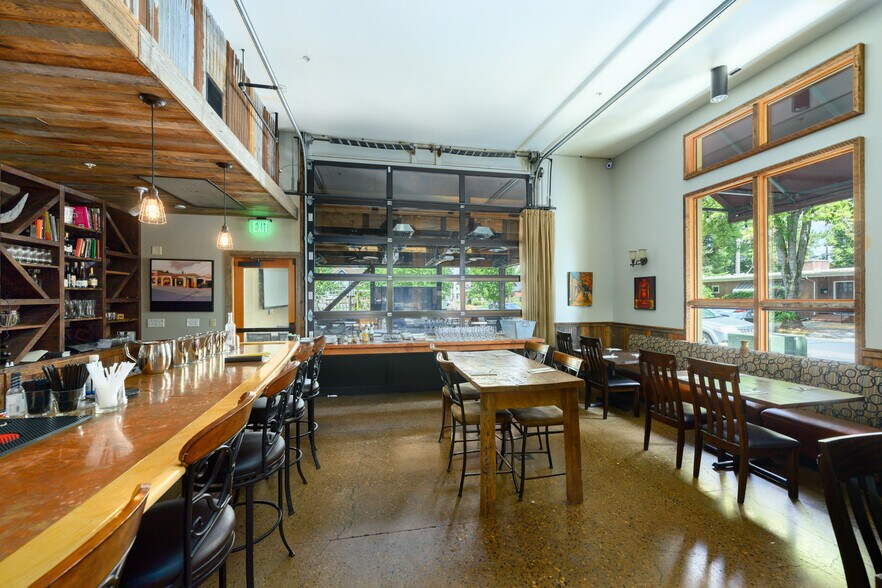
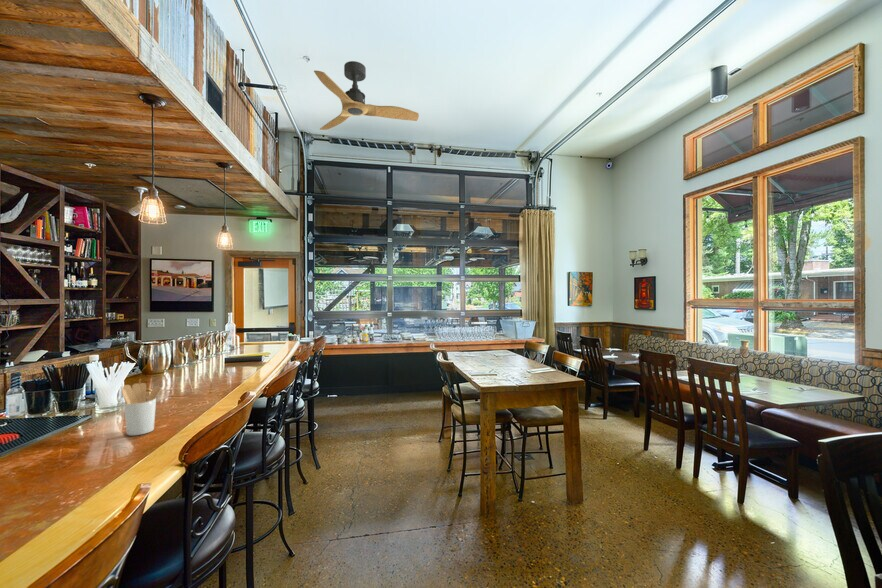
+ ceiling fan (363, 93)
+ utensil holder (138, 407)
